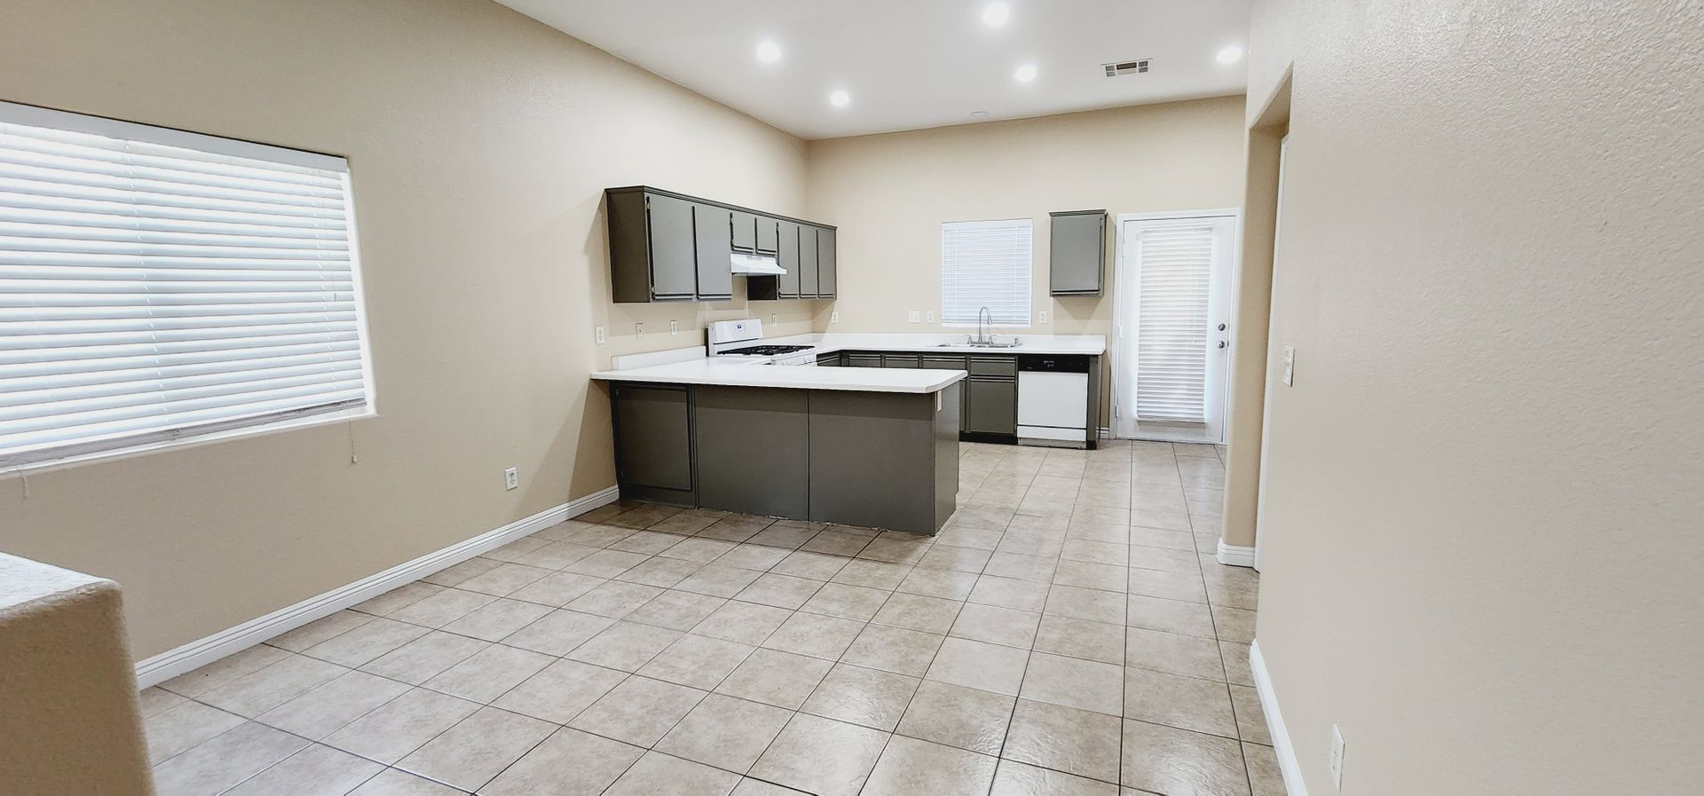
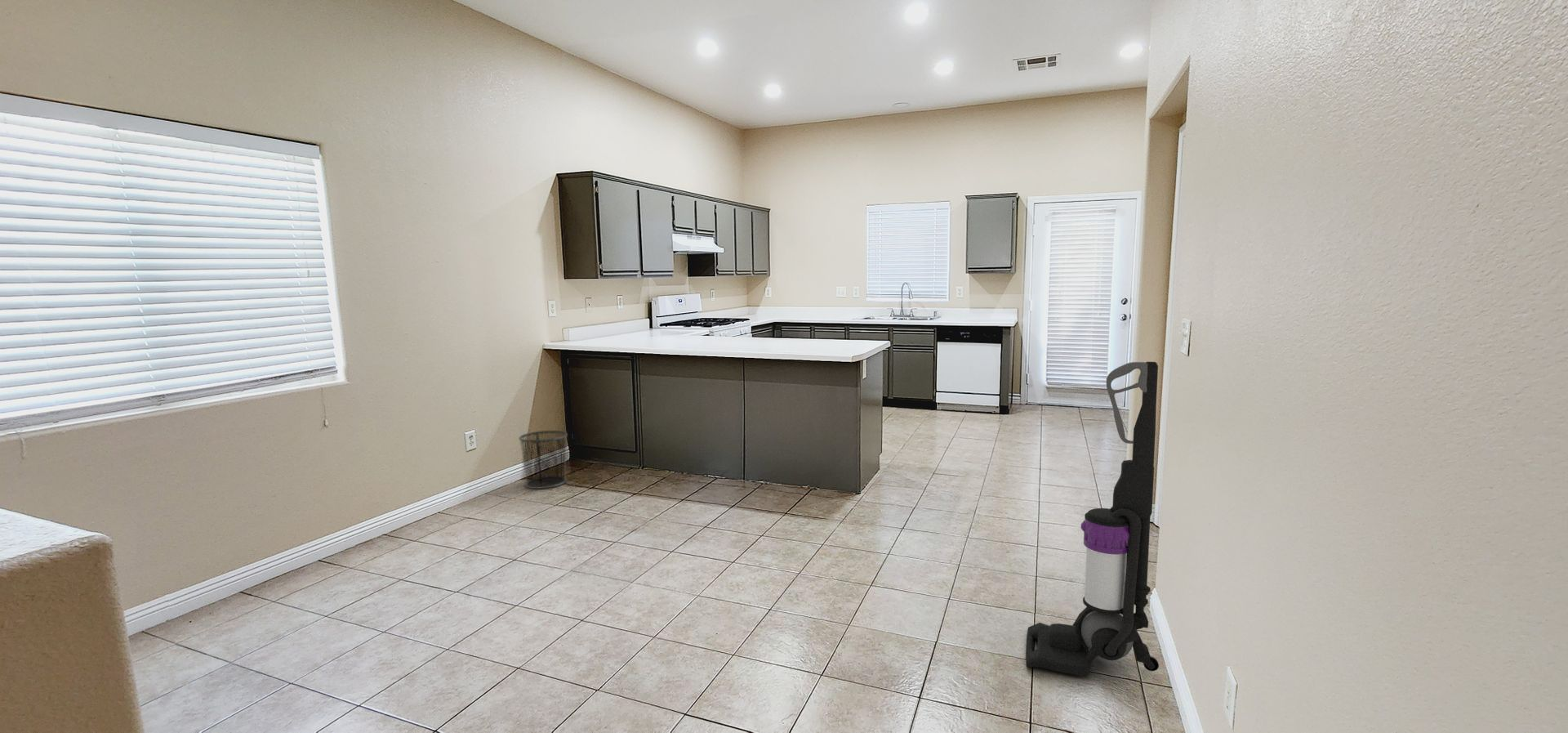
+ vacuum cleaner (1095, 514)
+ trash can (544, 459)
